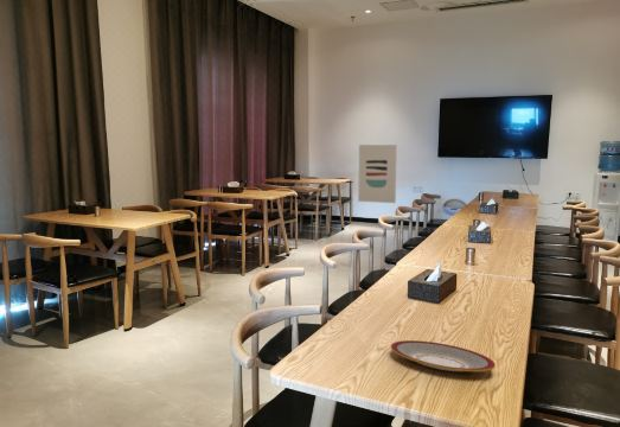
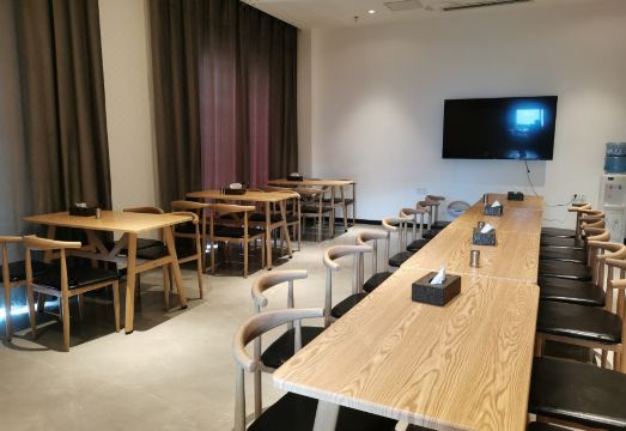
- plate (440, 358)
- wall art (377, 173)
